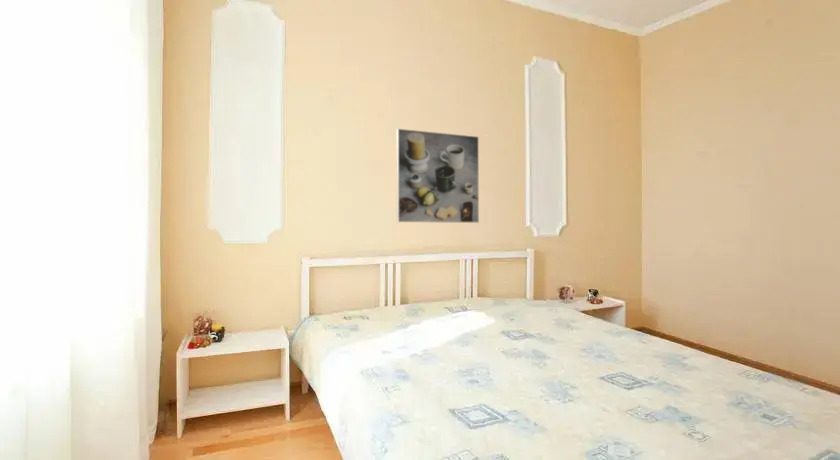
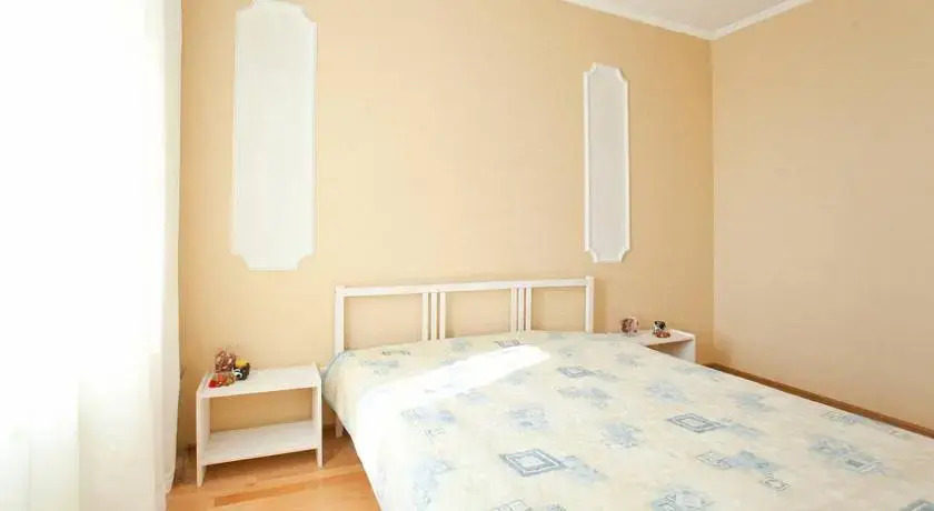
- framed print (439, 177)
